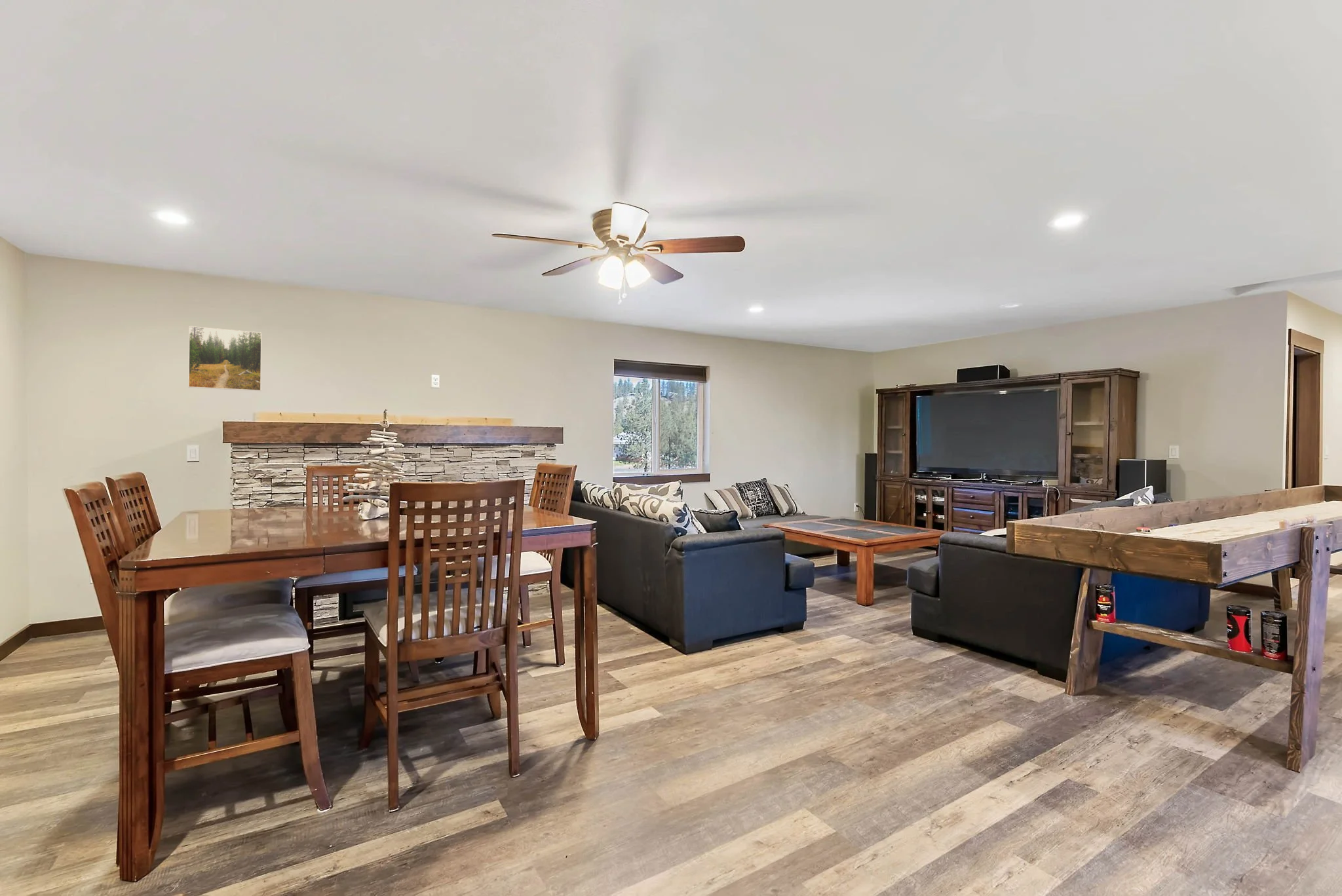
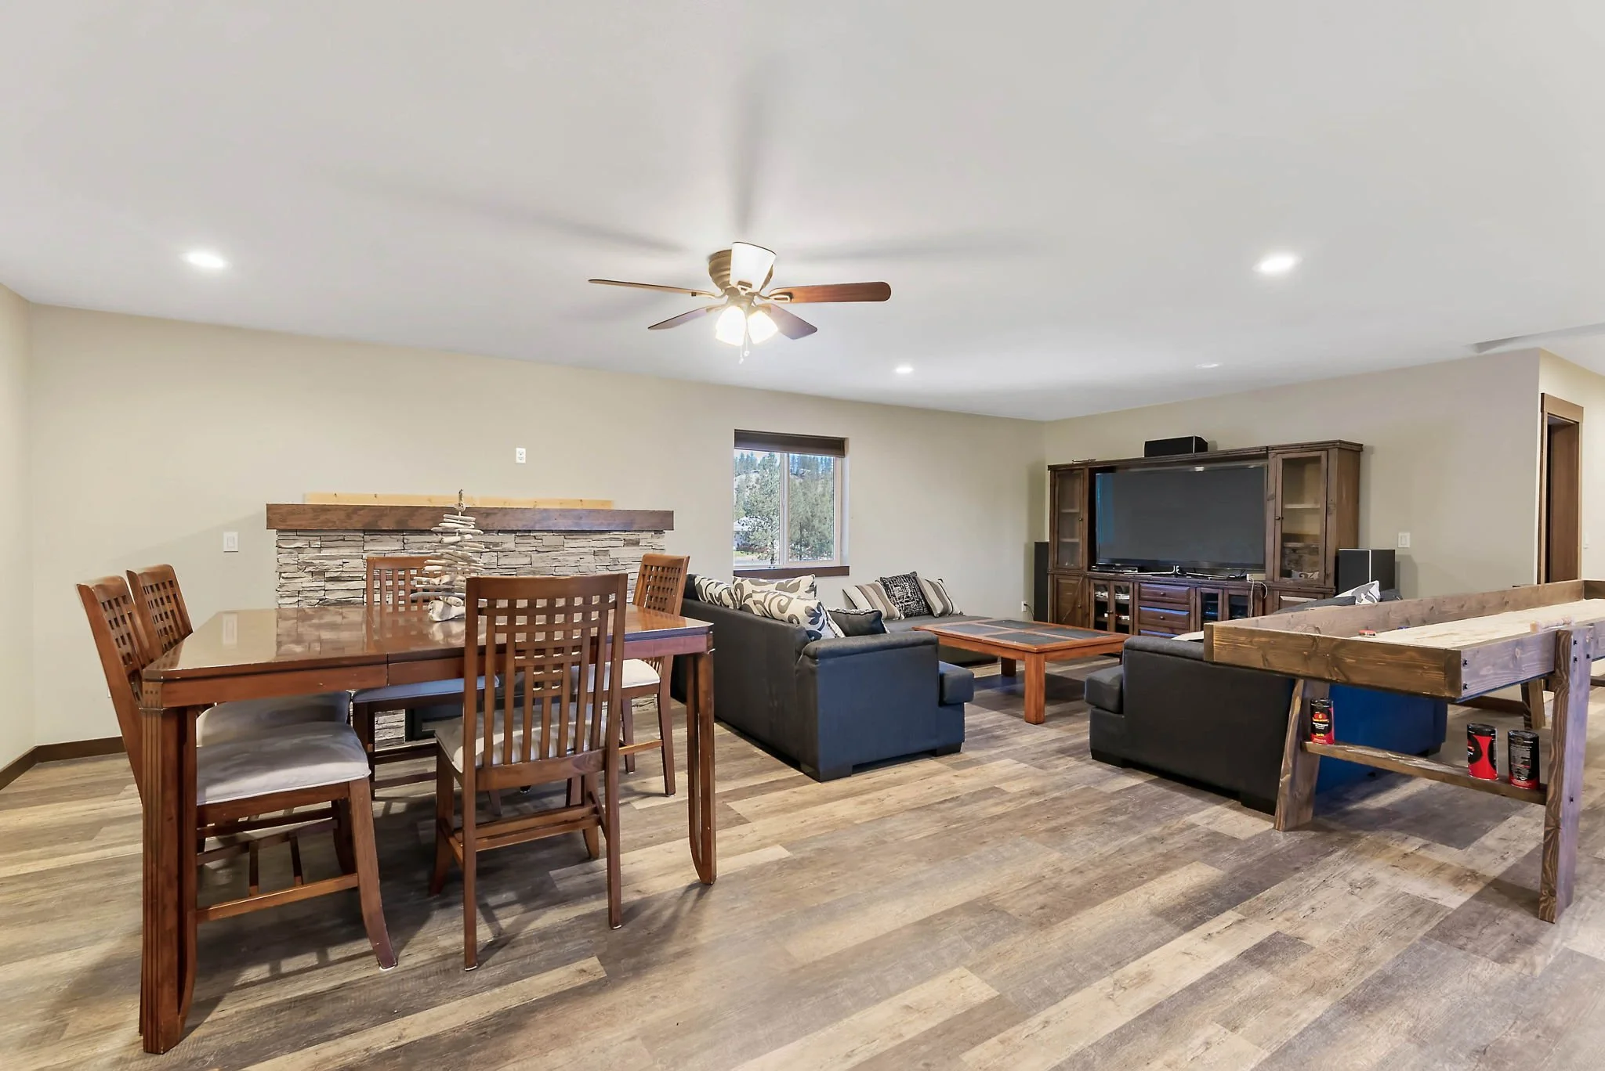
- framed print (225, 359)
